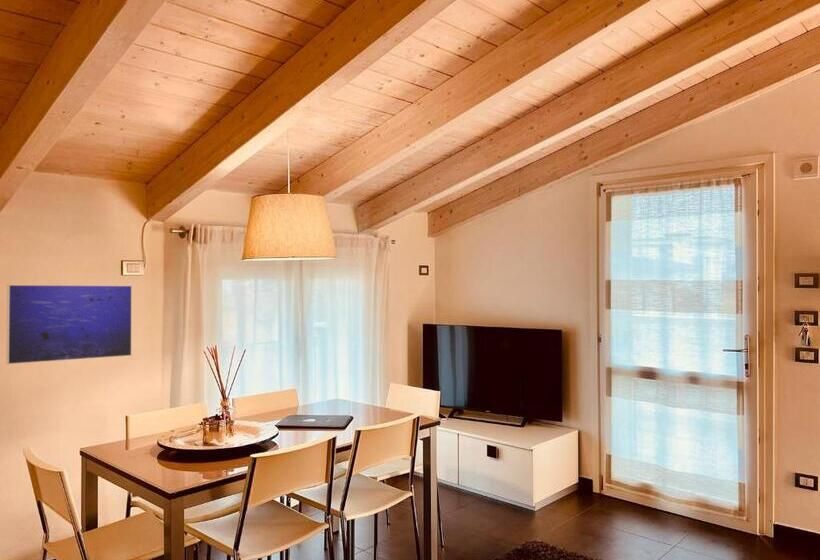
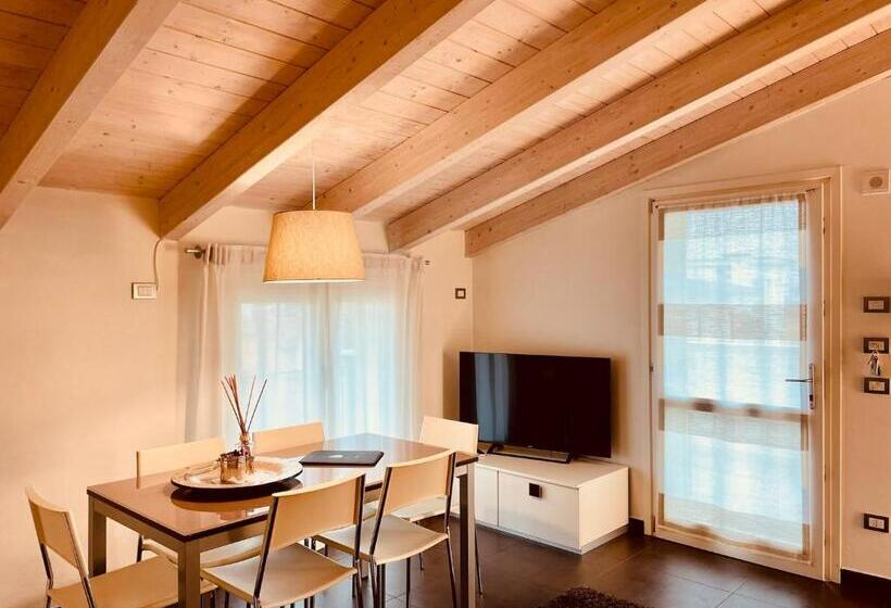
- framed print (73, 322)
